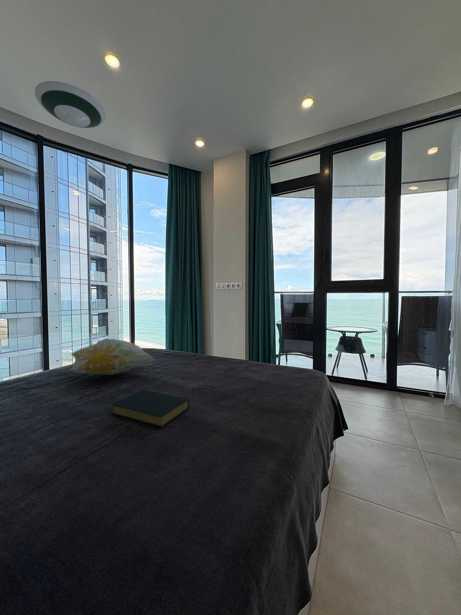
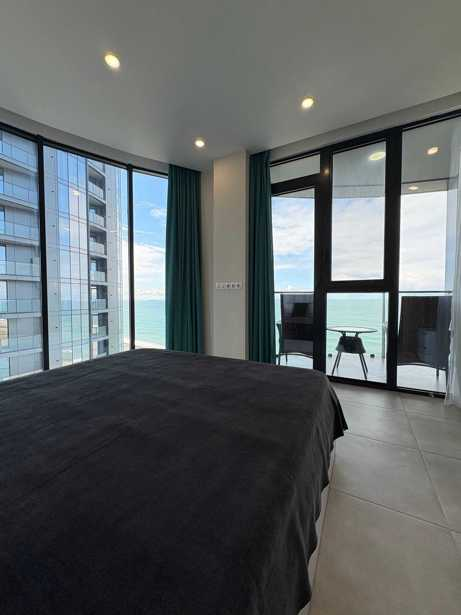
- hardback book (151, 406)
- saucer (72, 114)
- decorative pillow (111, 356)
